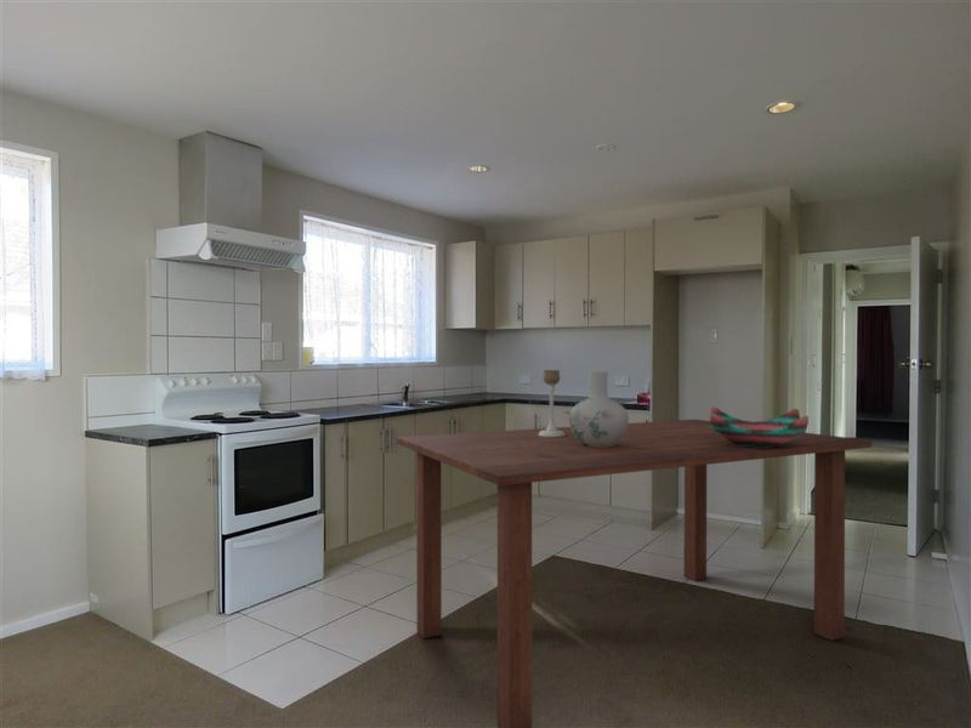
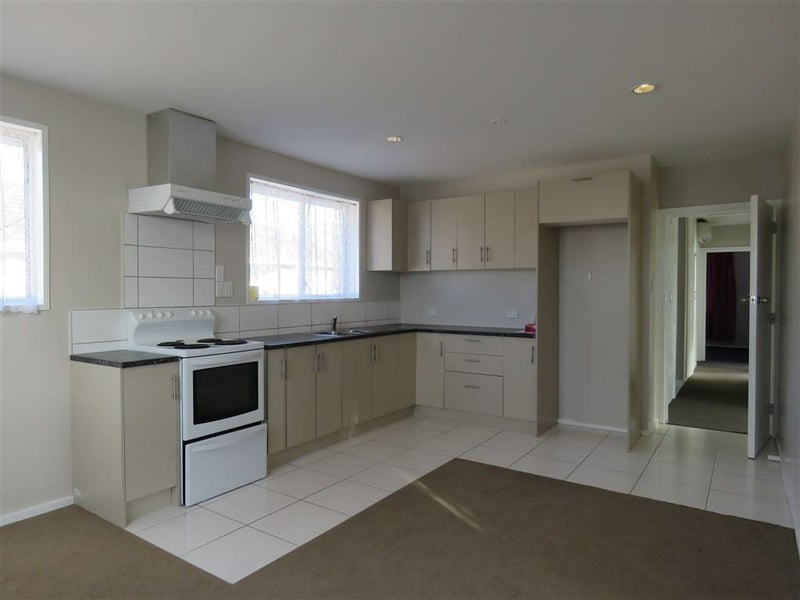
- vase (598, 408)
- dining table (685, 536)
- decorative bowl (755, 427)
- candle holder (551, 402)
